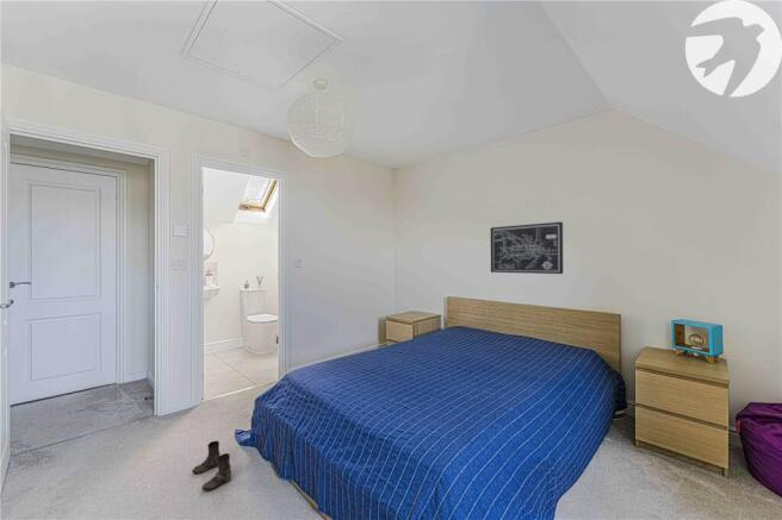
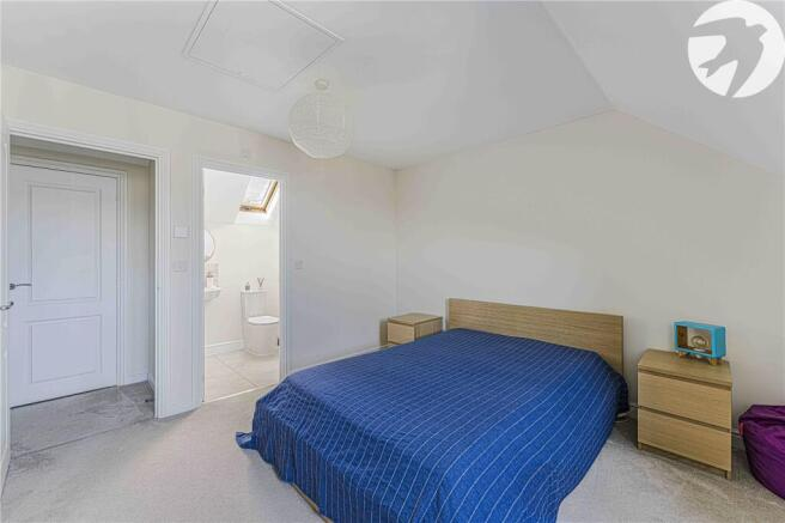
- boots (211, 464)
- wall art (523, 249)
